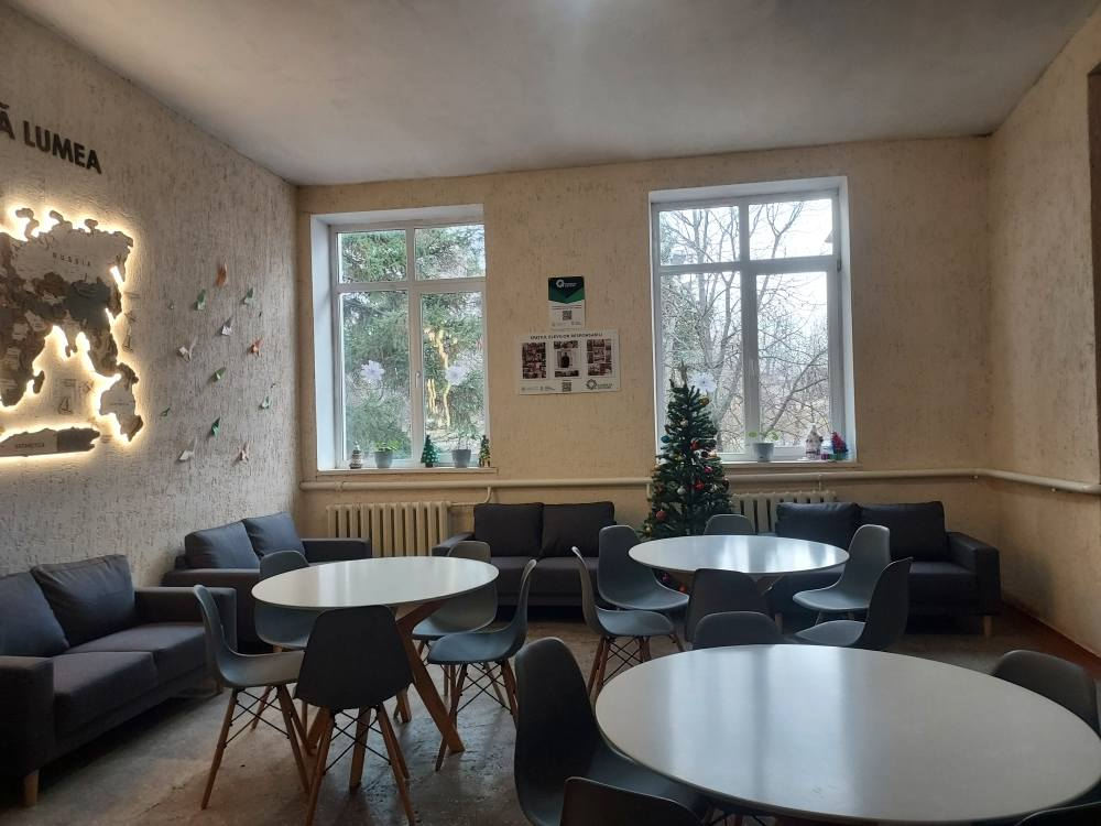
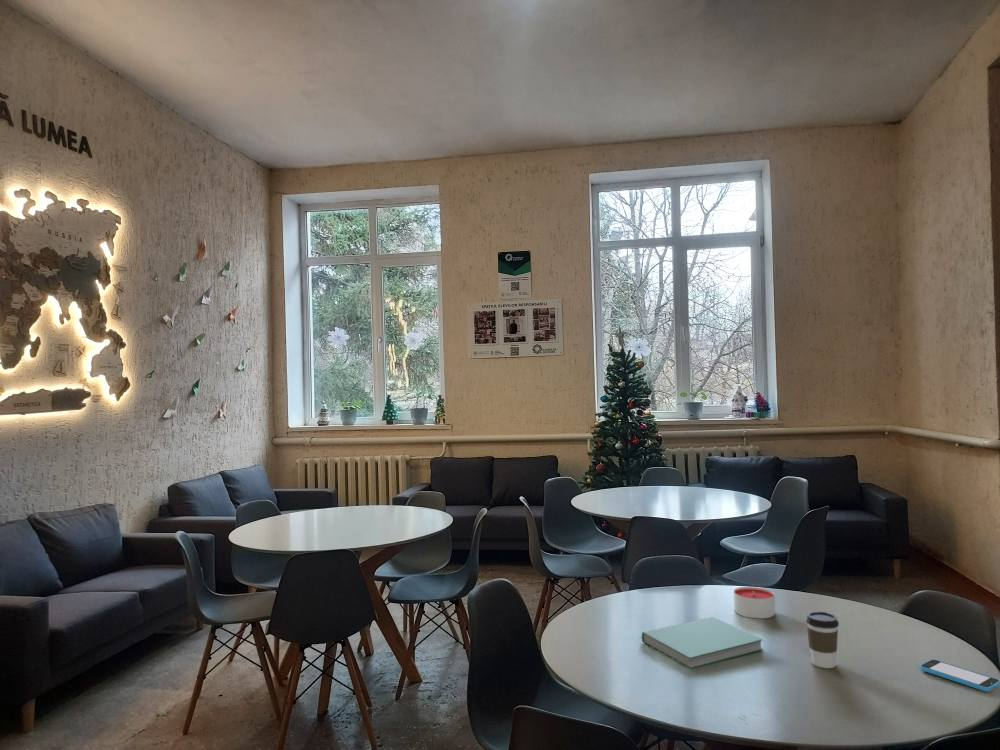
+ smartphone (959, 675)
+ coffee cup (822, 639)
+ hardcover book (701, 640)
+ candle (754, 601)
